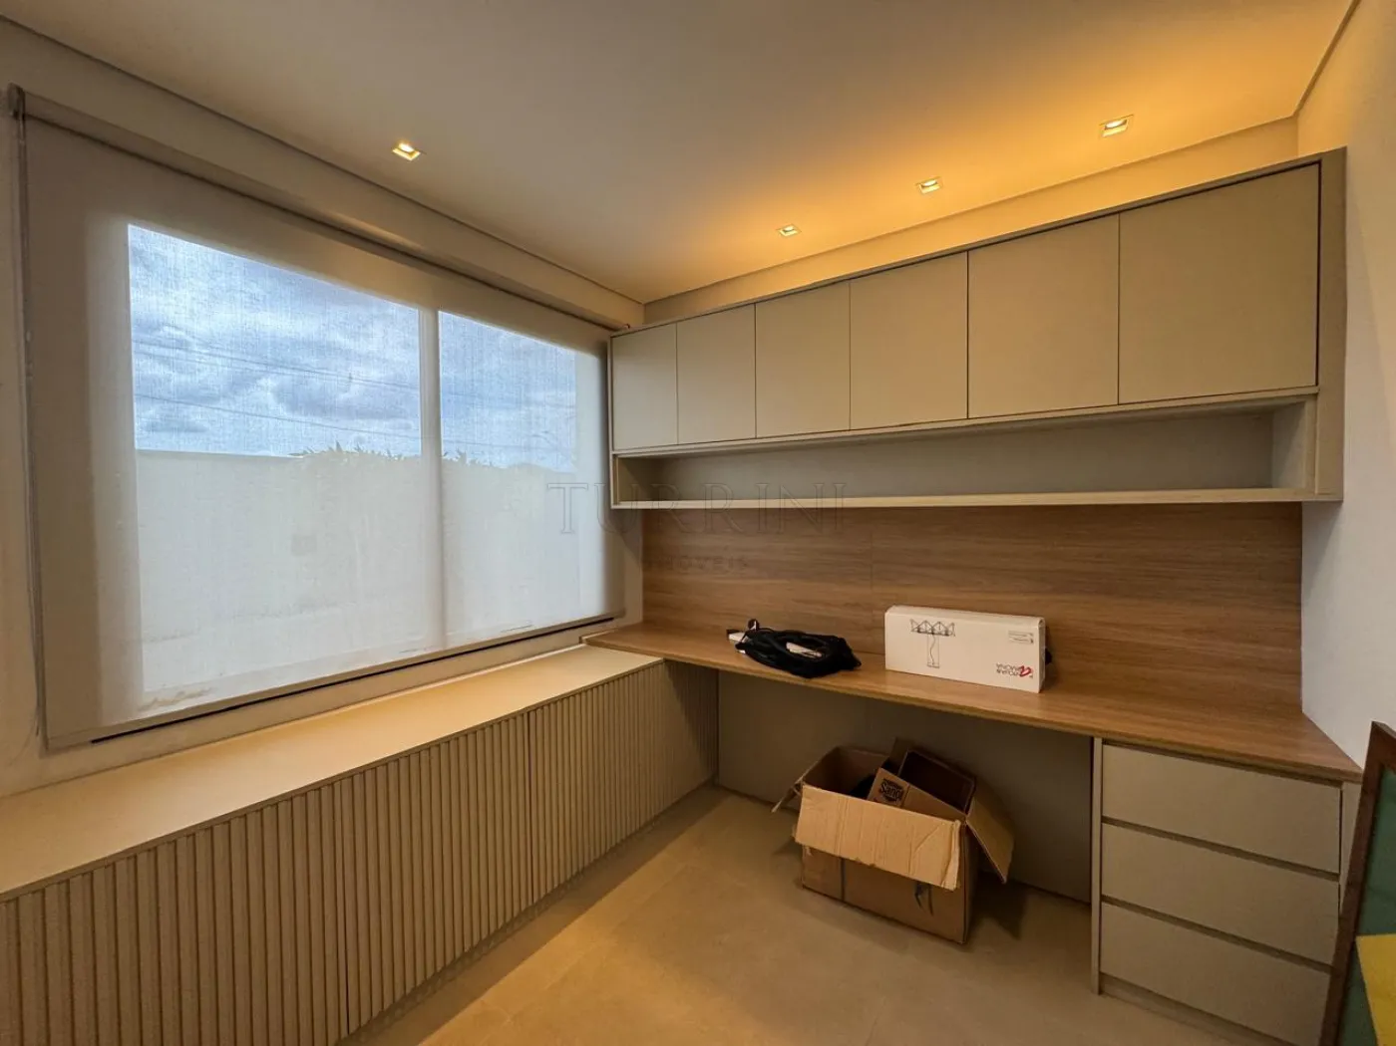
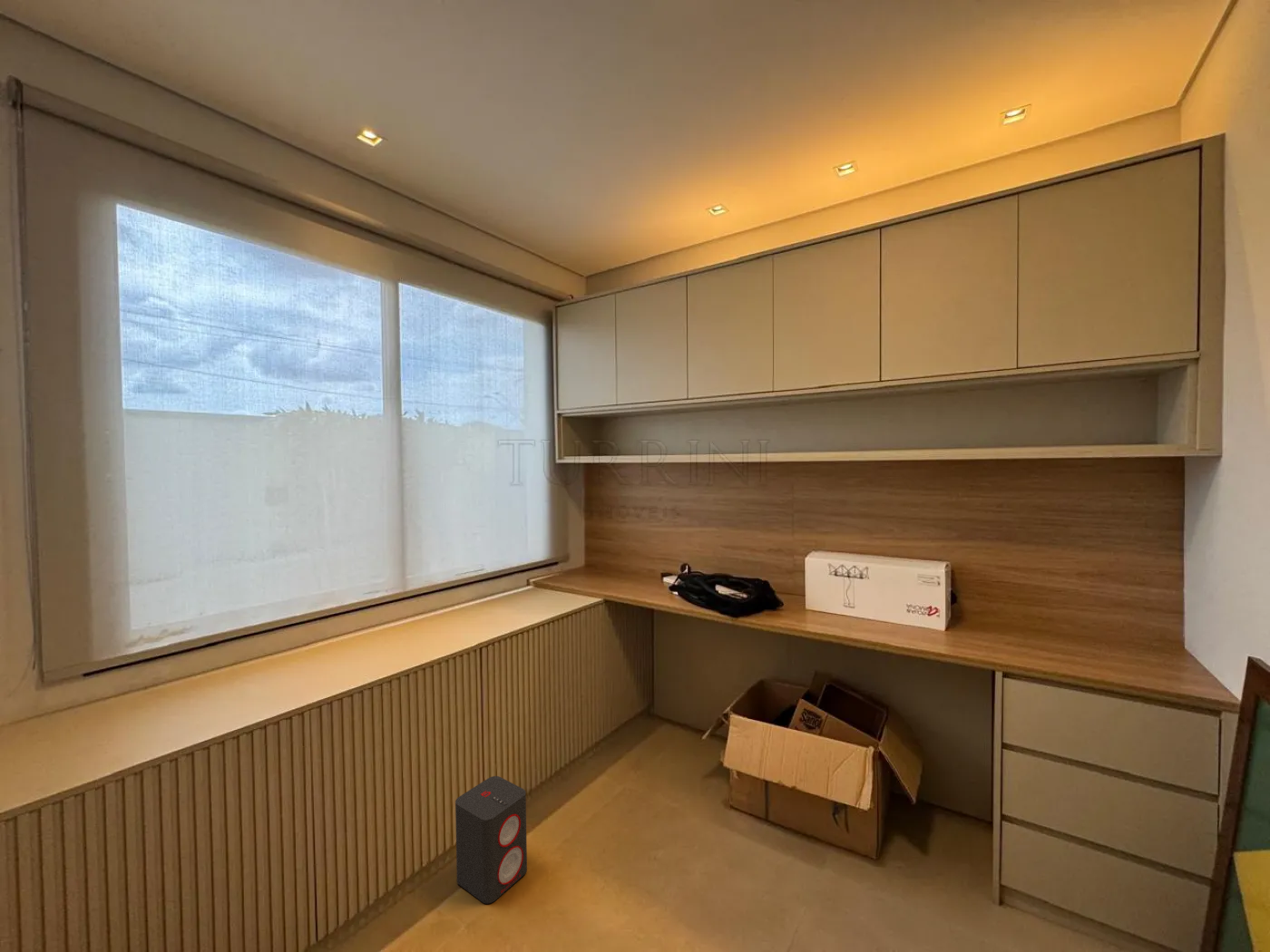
+ speaker (492, 836)
